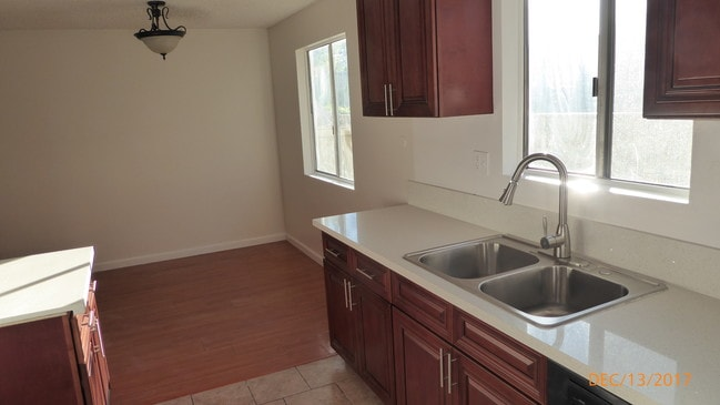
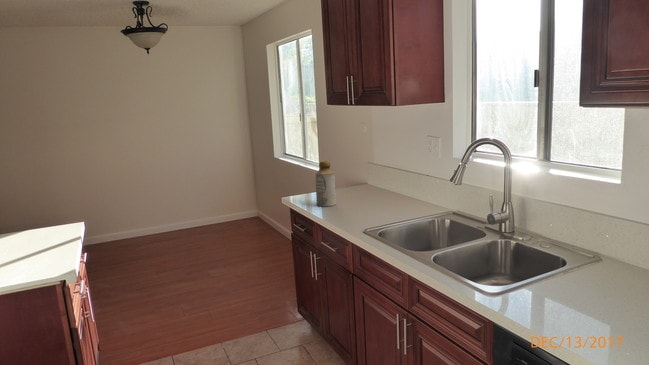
+ bottle (325, 182)
